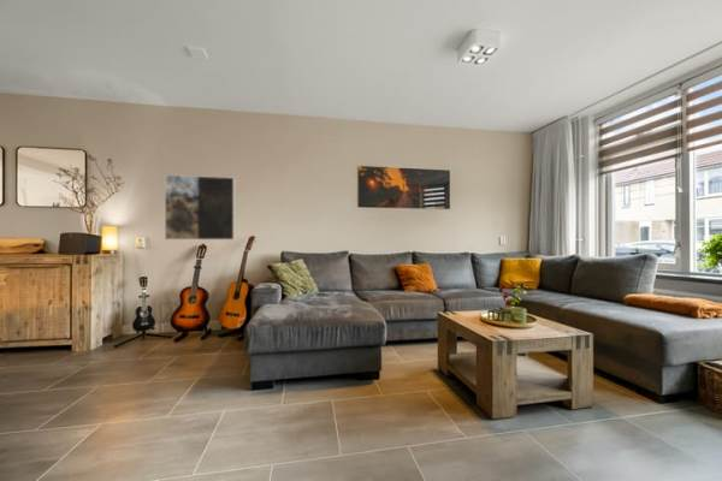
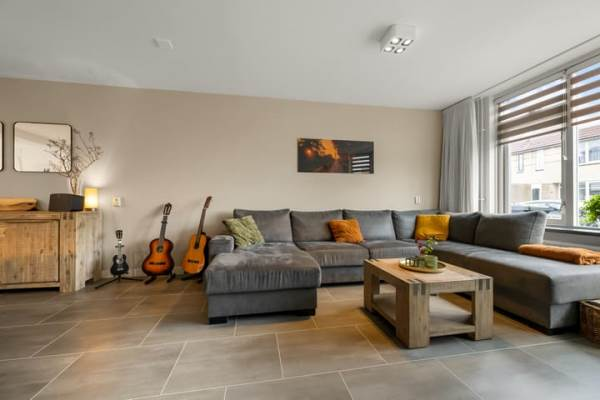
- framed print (200, 208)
